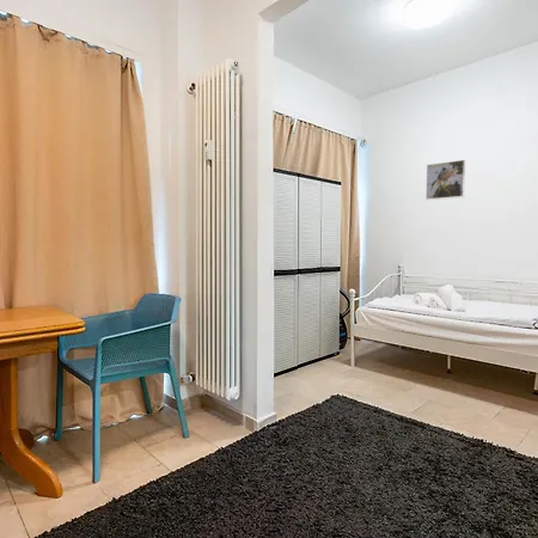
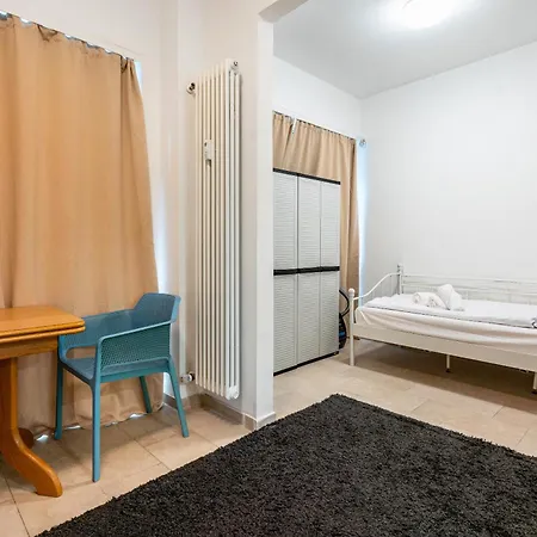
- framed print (445, 181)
